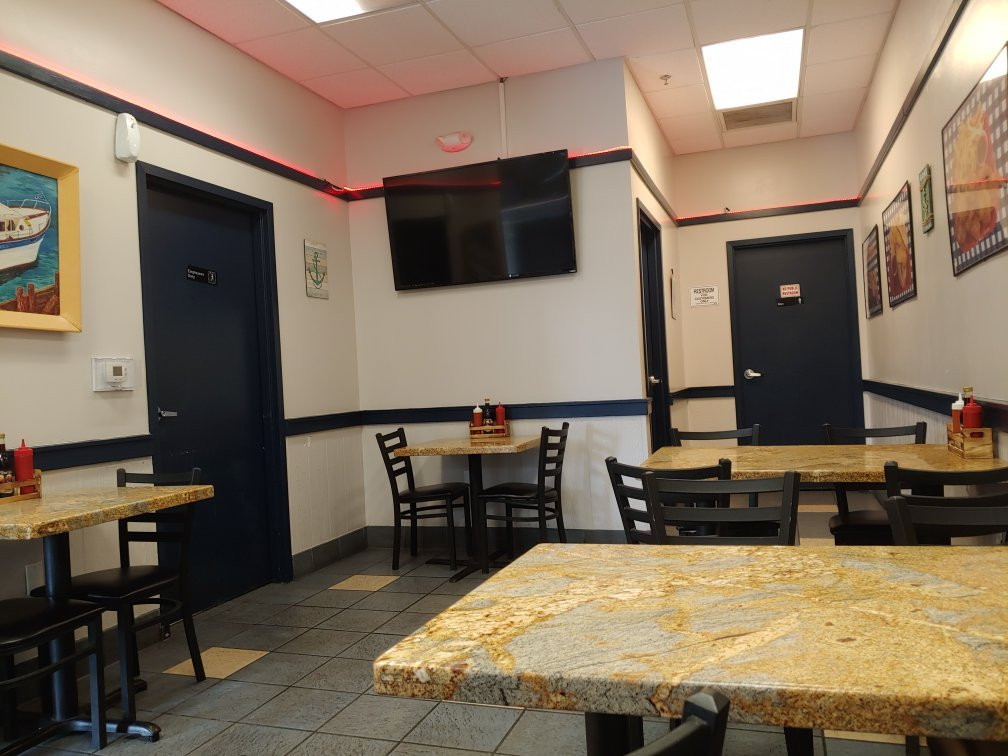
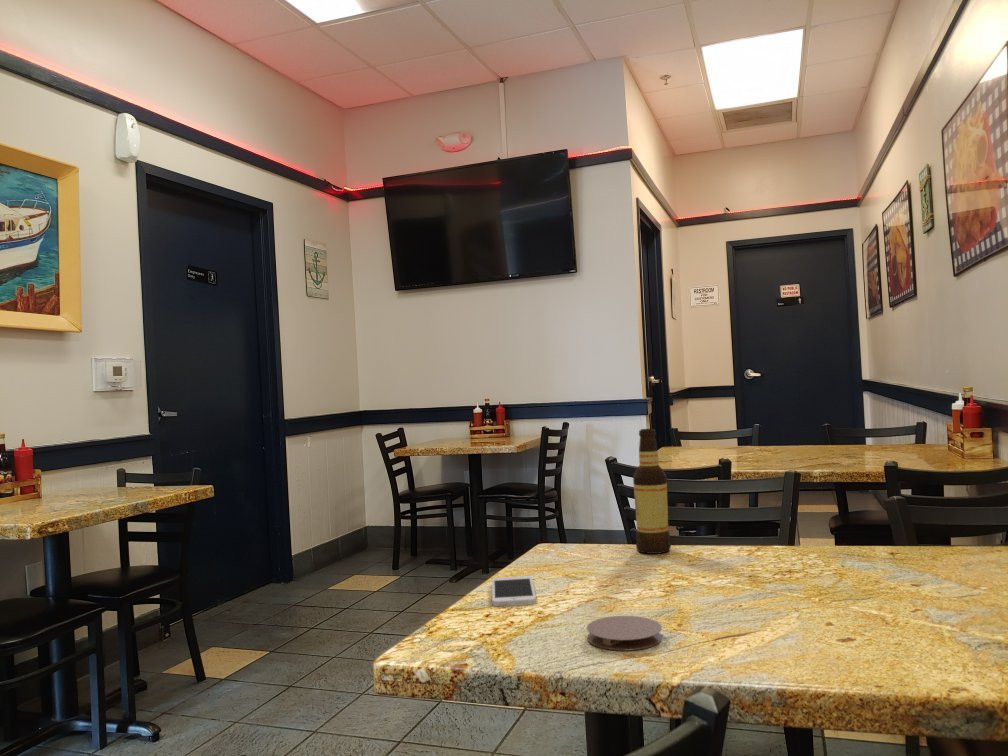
+ bottle (650, 489)
+ coaster (624, 632)
+ smartphone (513, 590)
